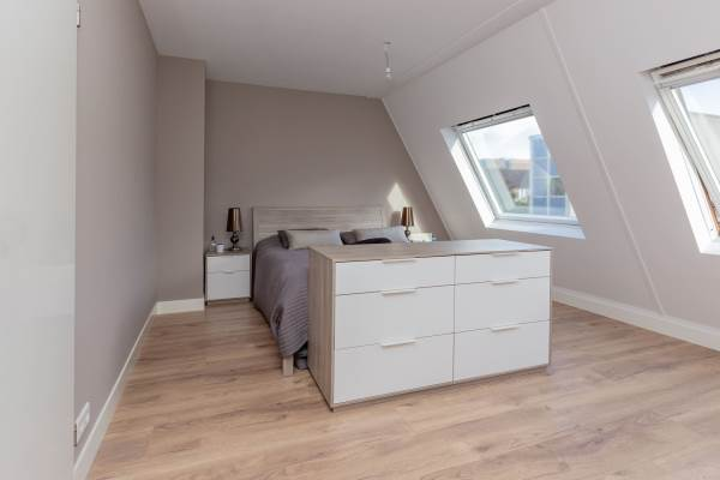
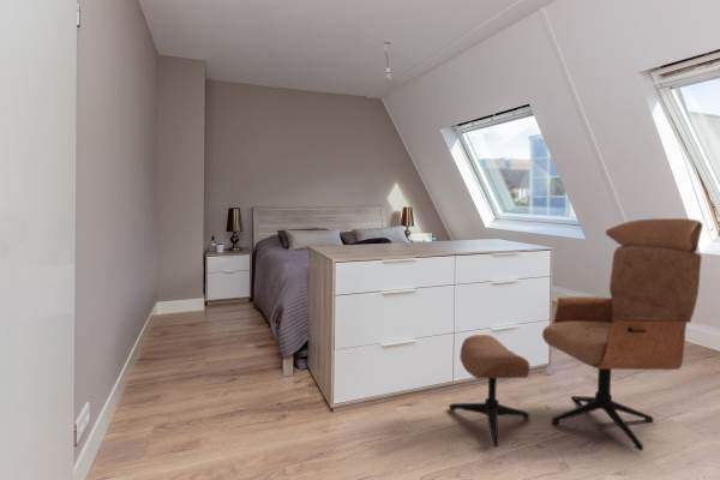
+ lounge chair (563, 320)
